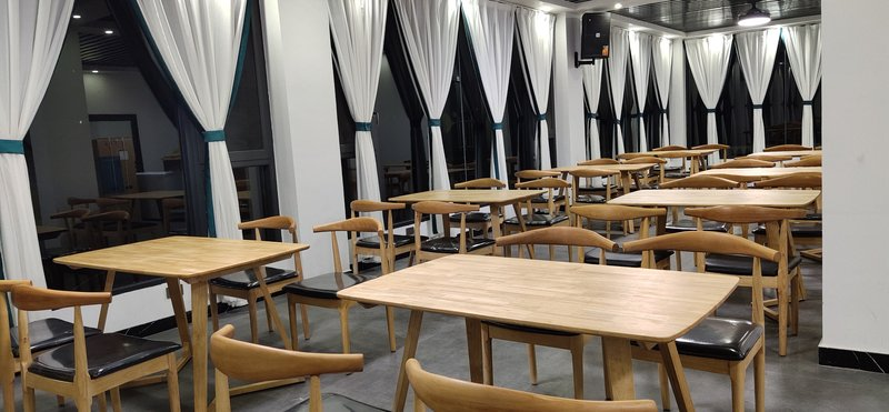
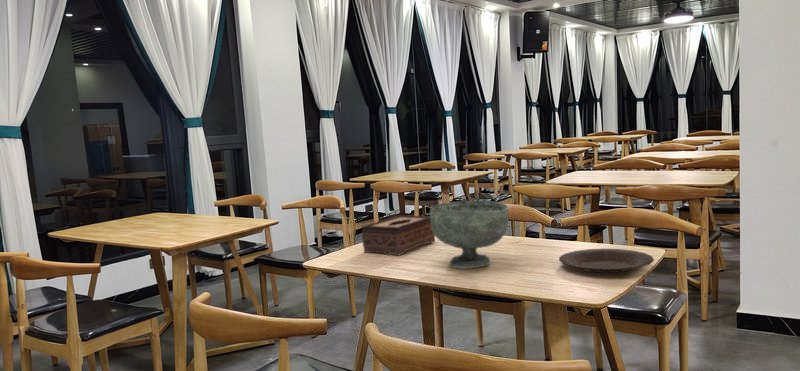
+ tissue box (399, 233)
+ plate (605, 262)
+ decorative bowl (469, 234)
